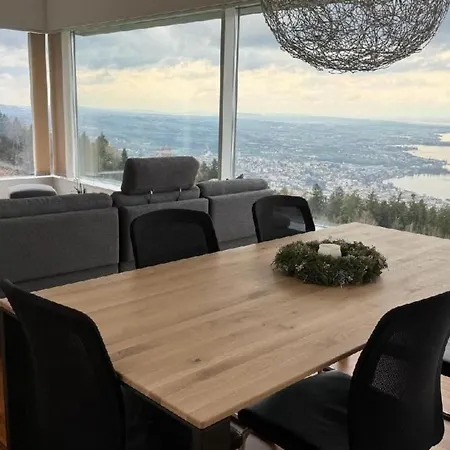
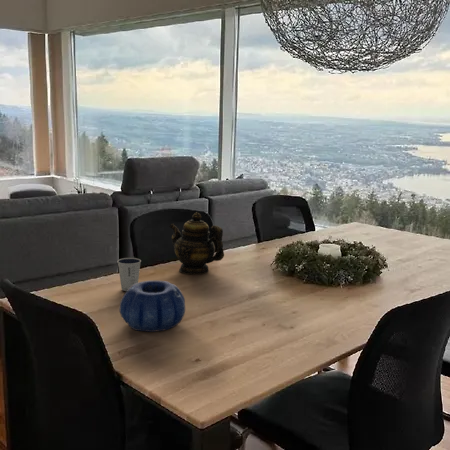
+ teapot (195, 241)
+ decorative bowl (153, 304)
+ dixie cup (129, 274)
